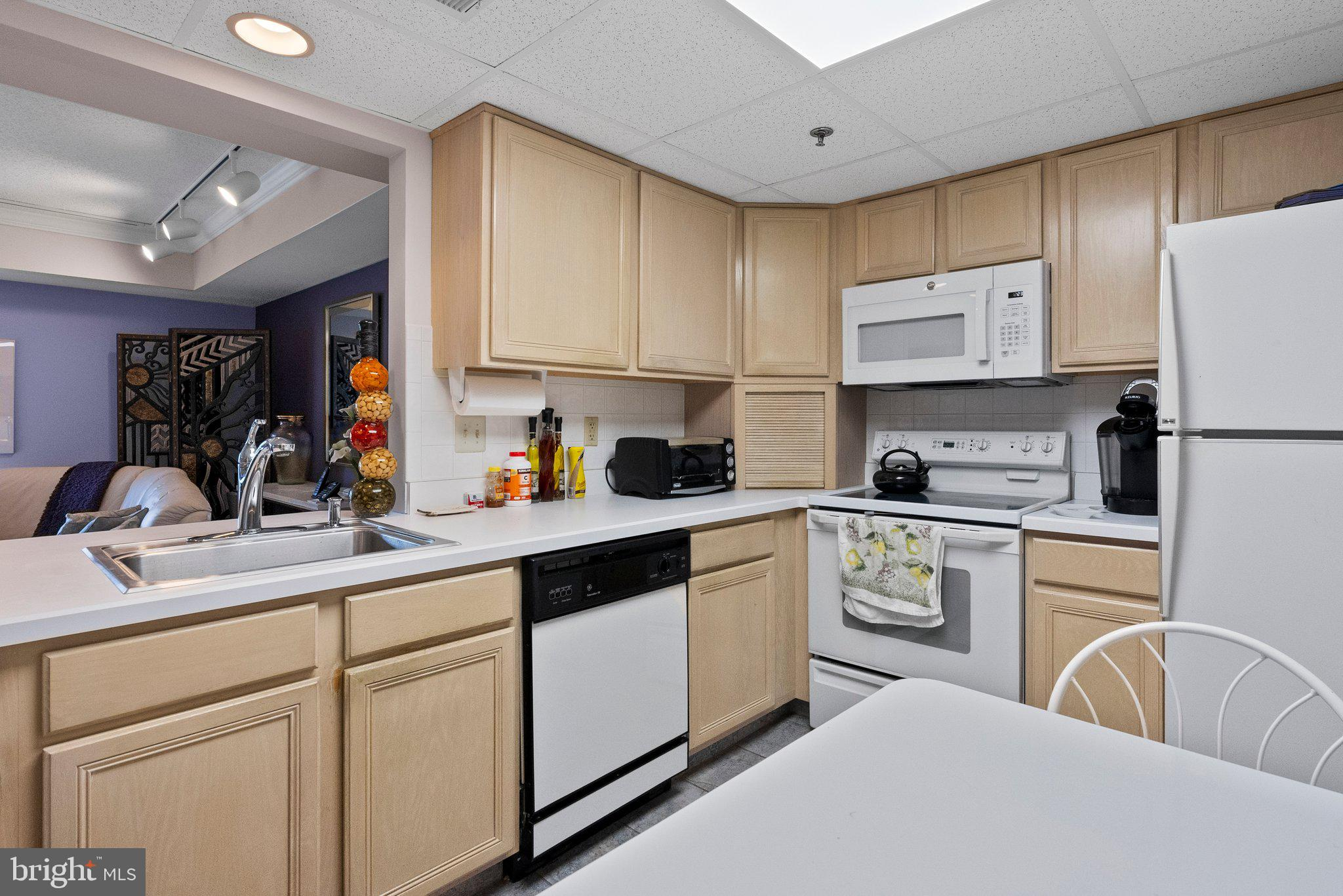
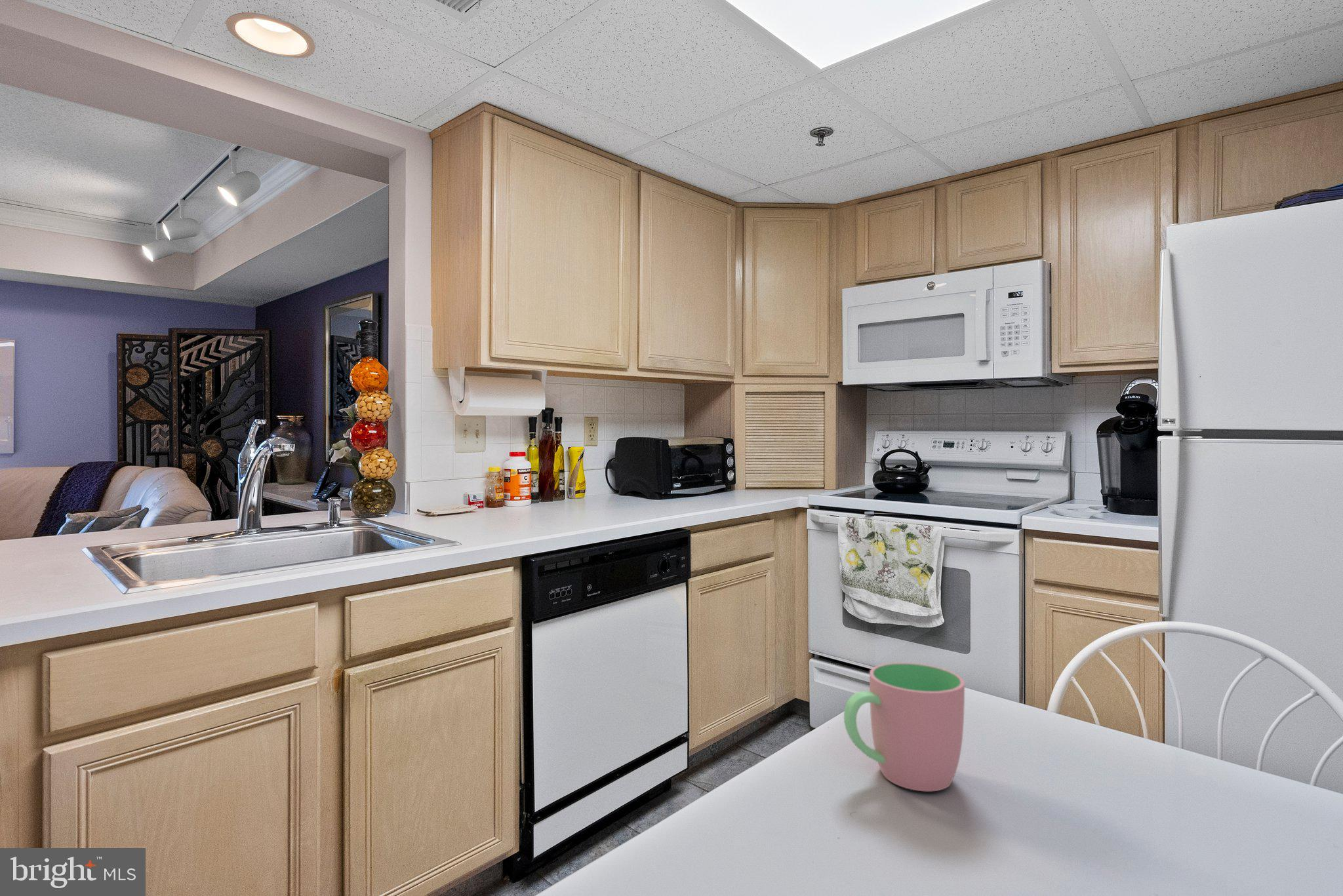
+ cup (902, 727)
